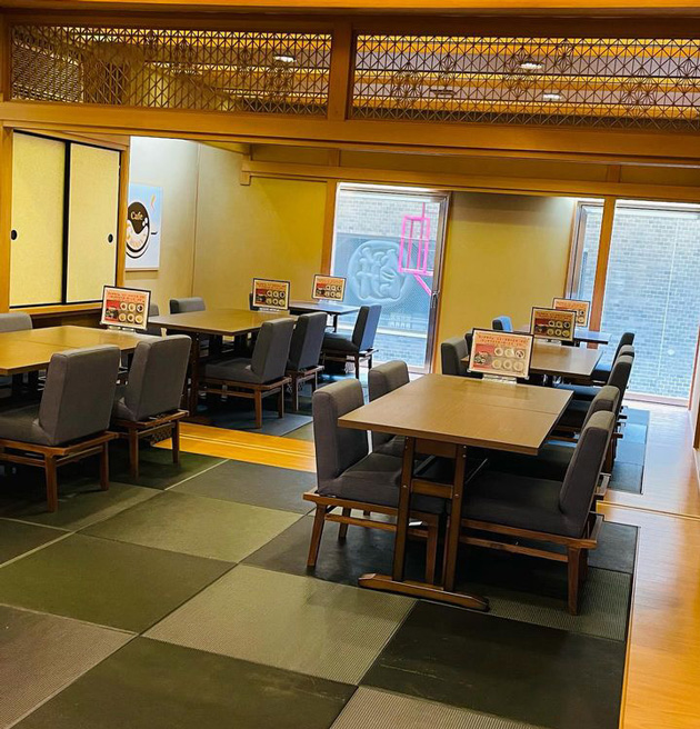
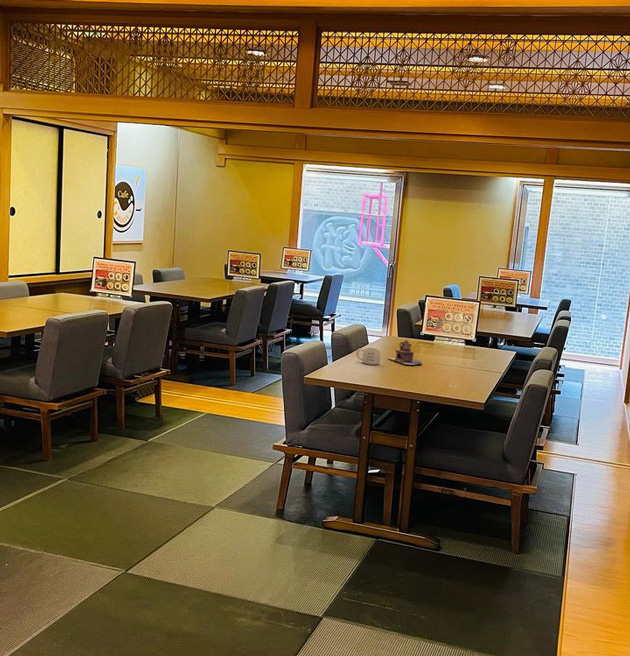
+ mug (368, 355)
+ teapot (406, 351)
